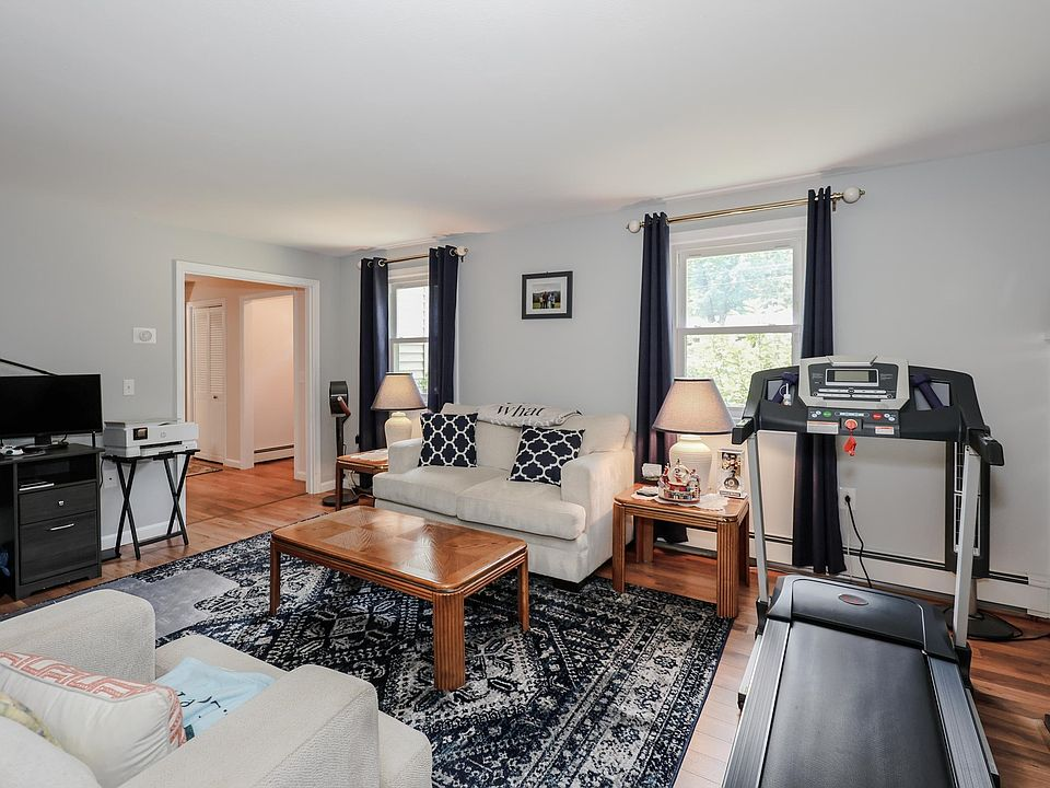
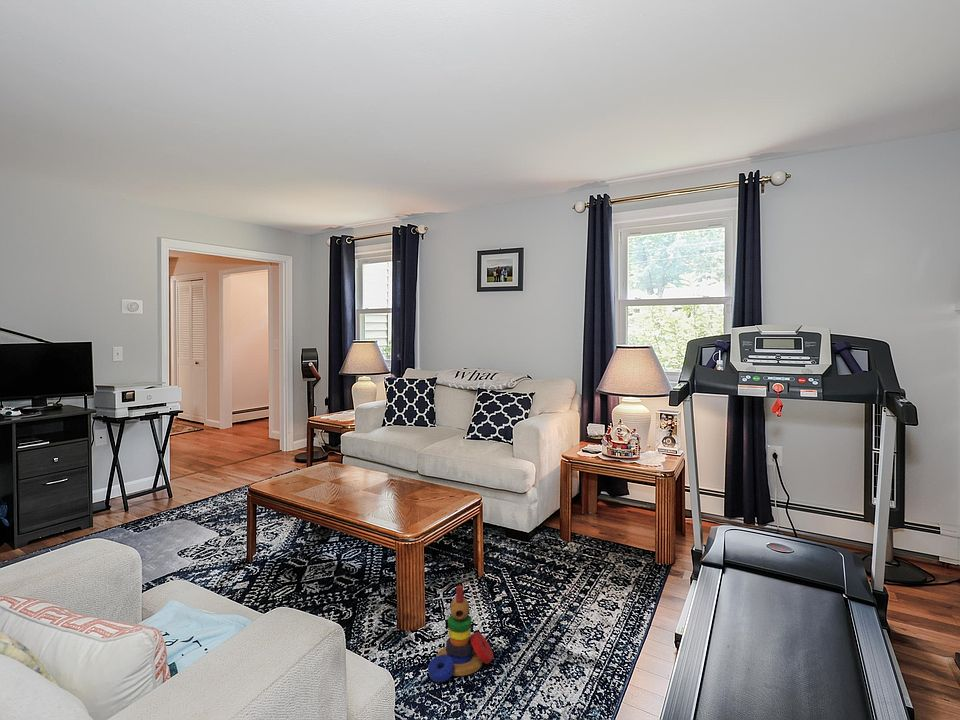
+ stacking toy (461, 627)
